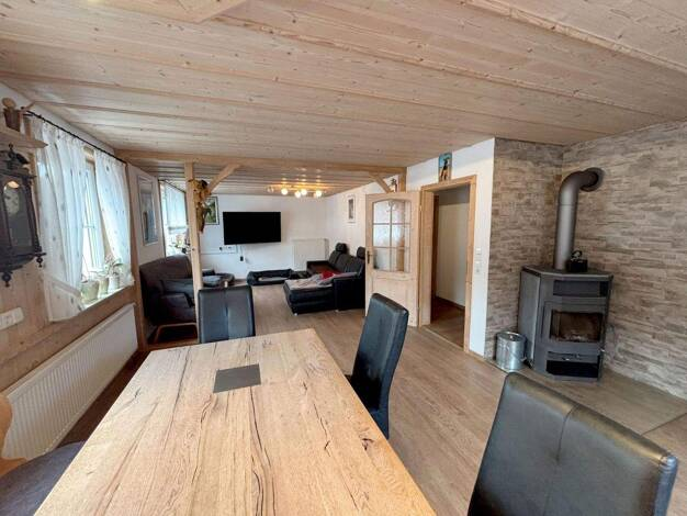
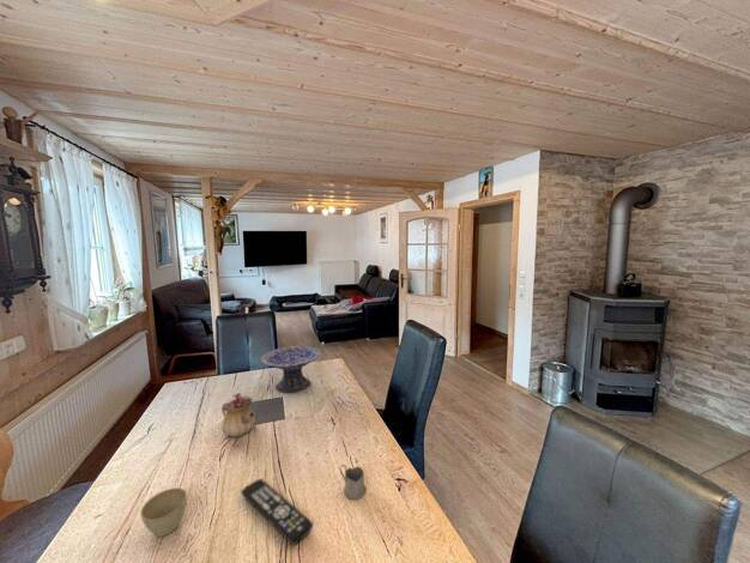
+ flower pot (165, 515)
+ decorative bowl (291, 369)
+ tea glass holder (352, 474)
+ teapot (236, 410)
+ remote control (274, 508)
